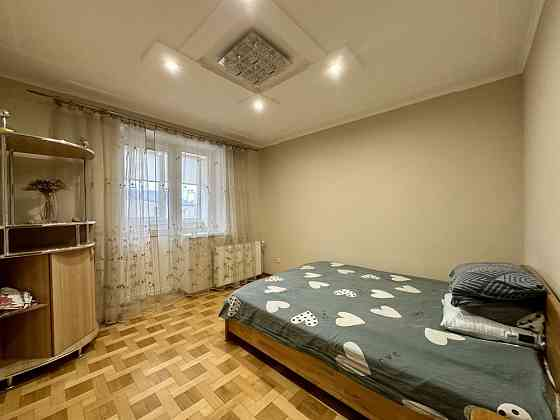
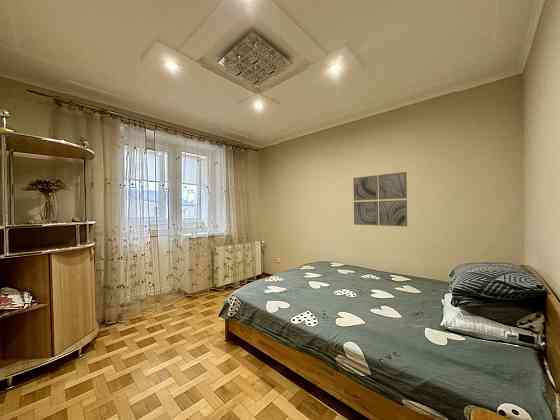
+ wall art (377, 199)
